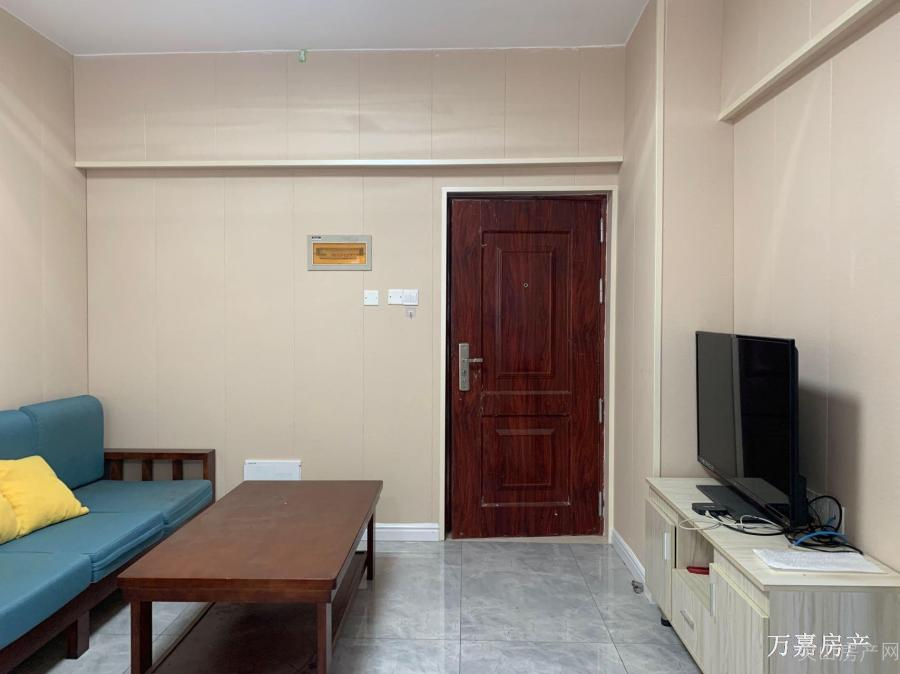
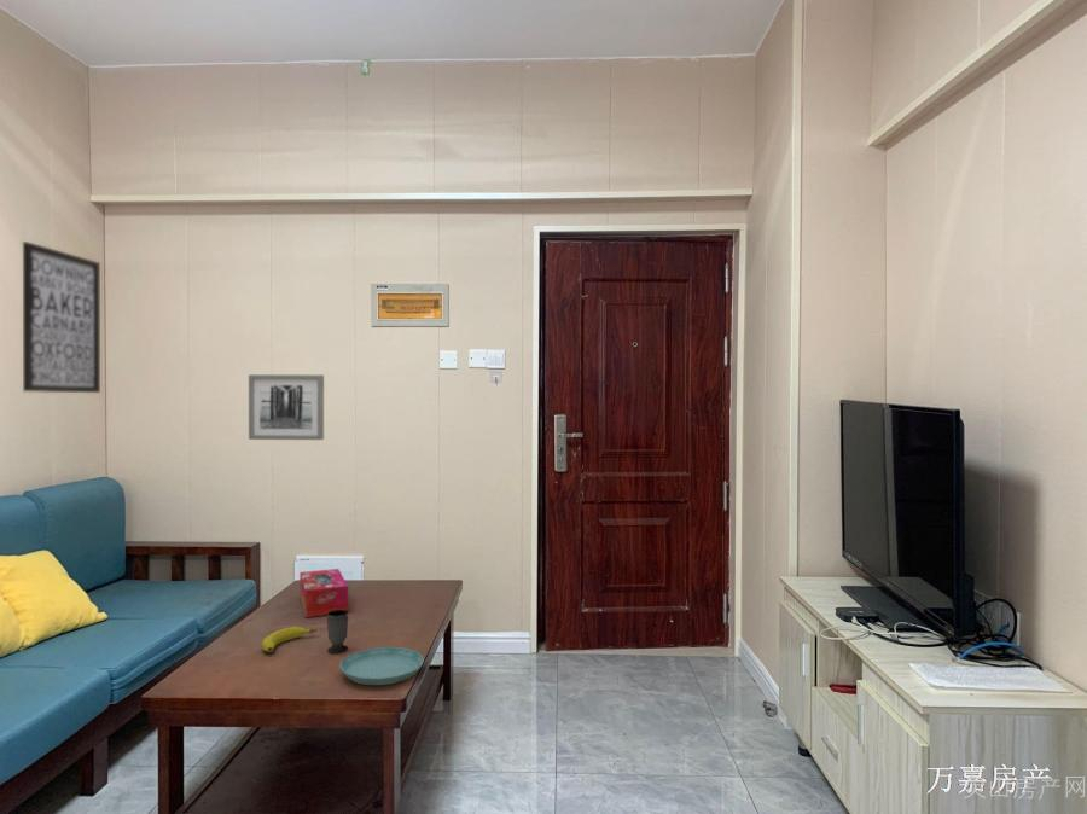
+ wall art (285, 407)
+ fruit (286, 638)
+ tissue box (322, 591)
+ cup (337, 630)
+ saucer (382, 667)
+ wall art (64, 322)
